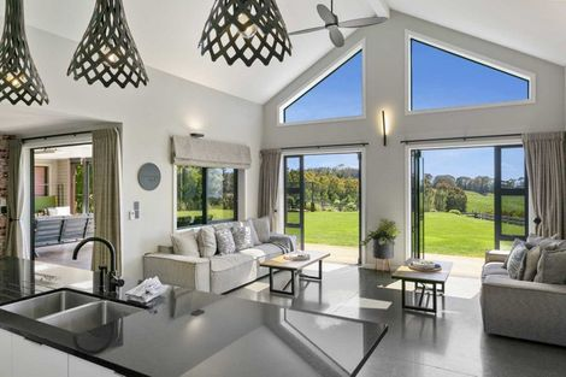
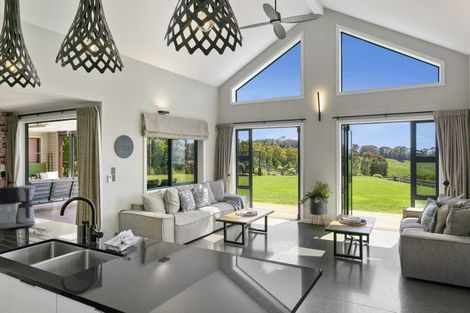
+ coffee maker (15, 206)
